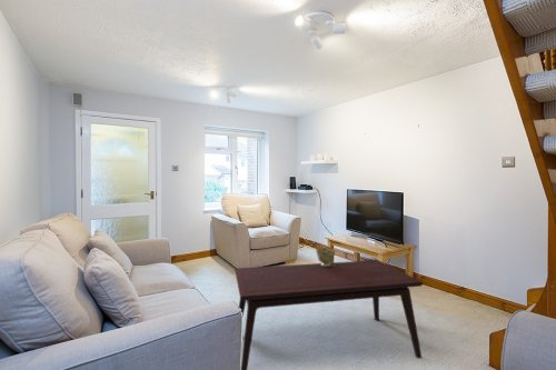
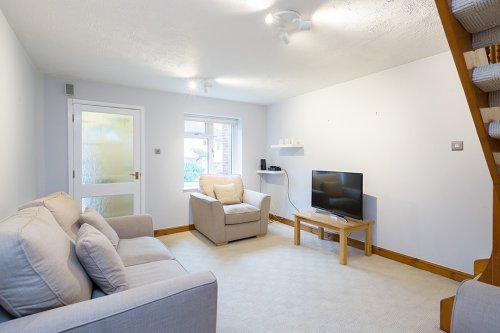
- coffee table (321, 301)
- decorative bowl (325, 257)
